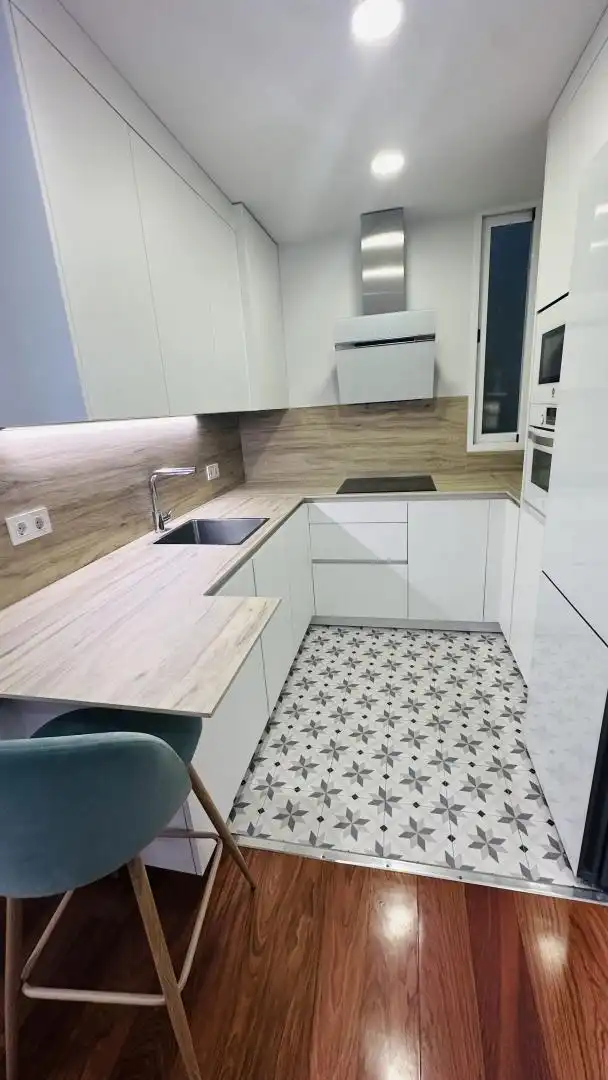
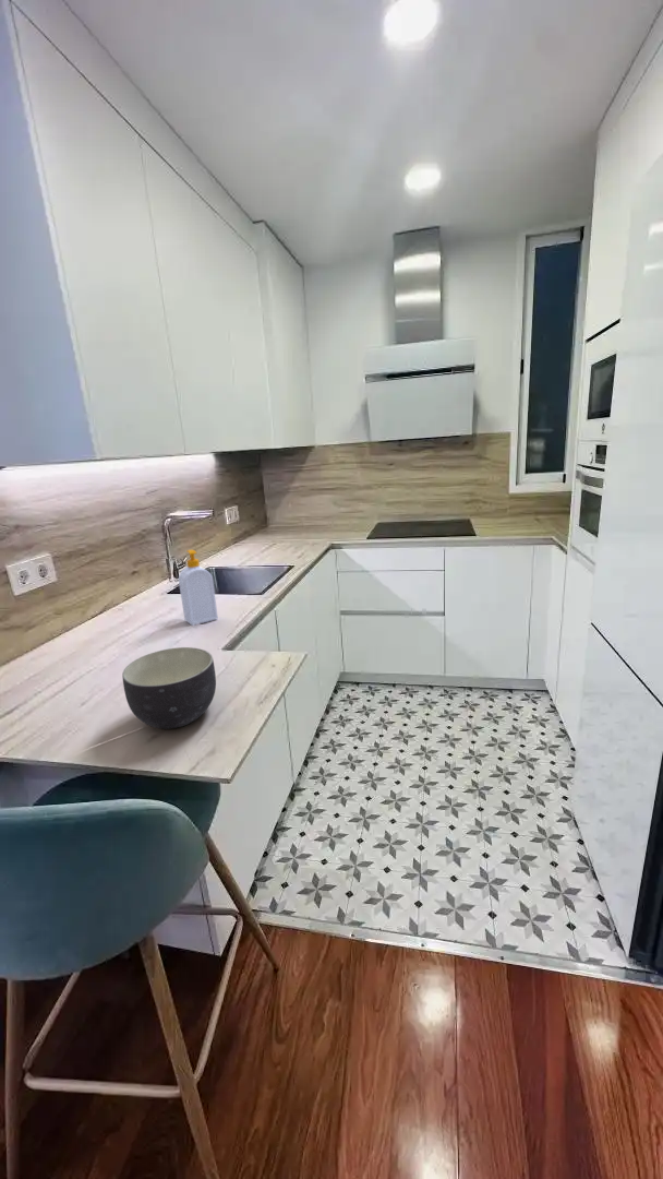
+ bowl (172, 690)
+ soap bottle (195, 585)
